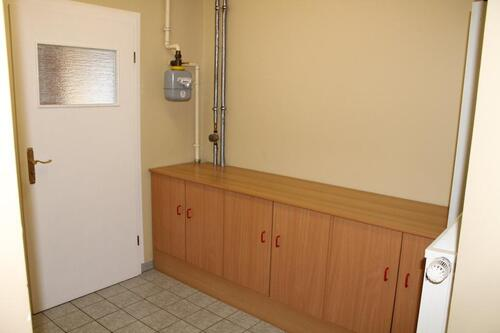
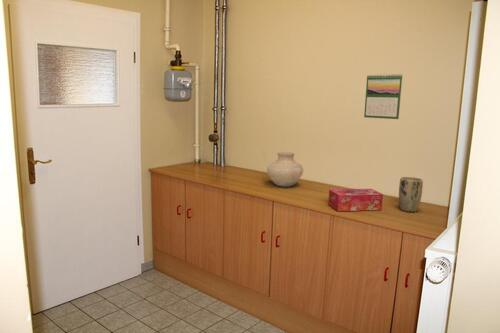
+ plant pot (410, 194)
+ calendar (382, 96)
+ tissue box (355, 199)
+ vase (285, 169)
